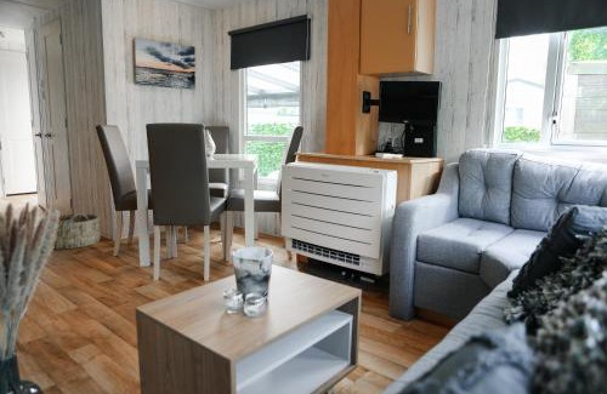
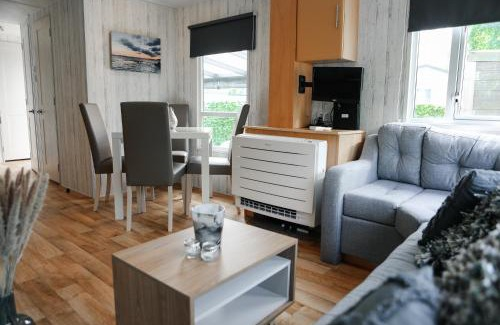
- basket (69, 225)
